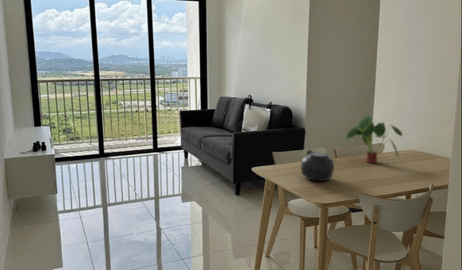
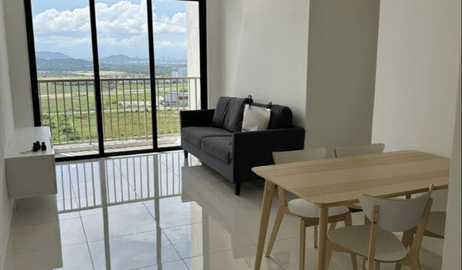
- teapot (315, 165)
- plant (376, 138)
